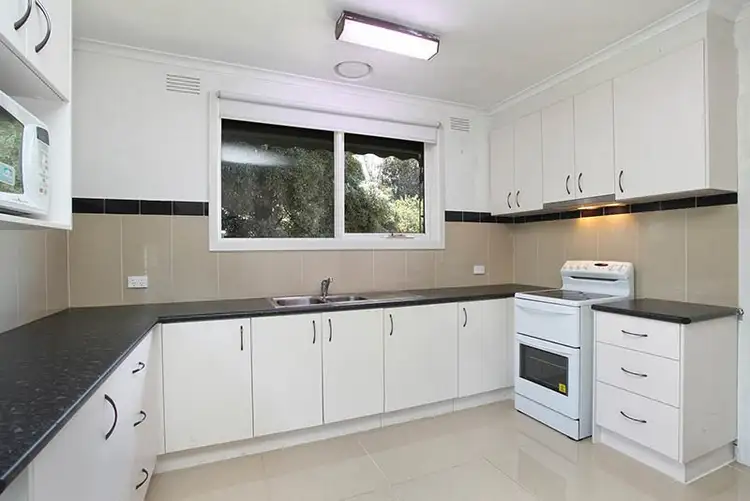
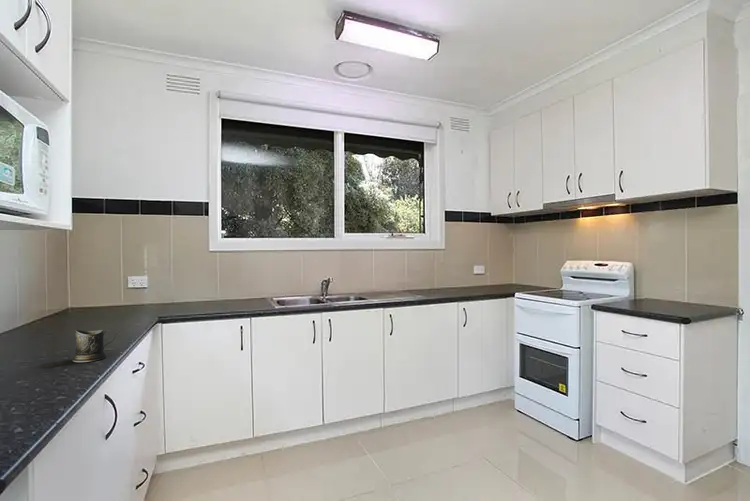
+ mug (94, 343)
